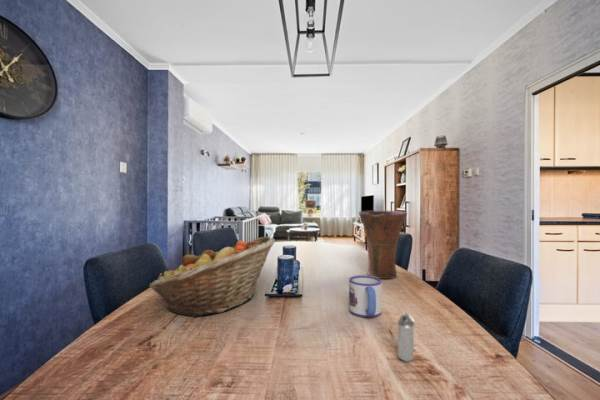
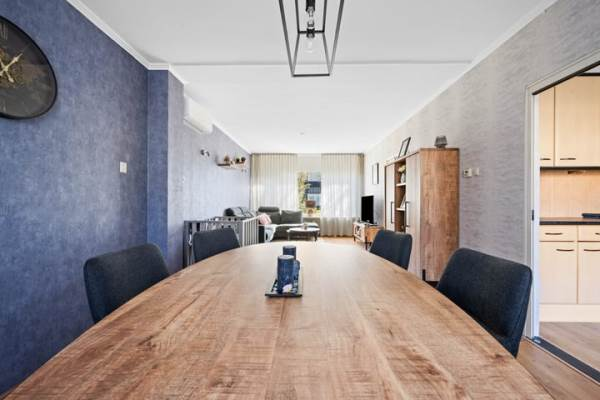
- fruit basket (219, 268)
- shaker (405, 336)
- mug (366, 297)
- vase (382, 243)
